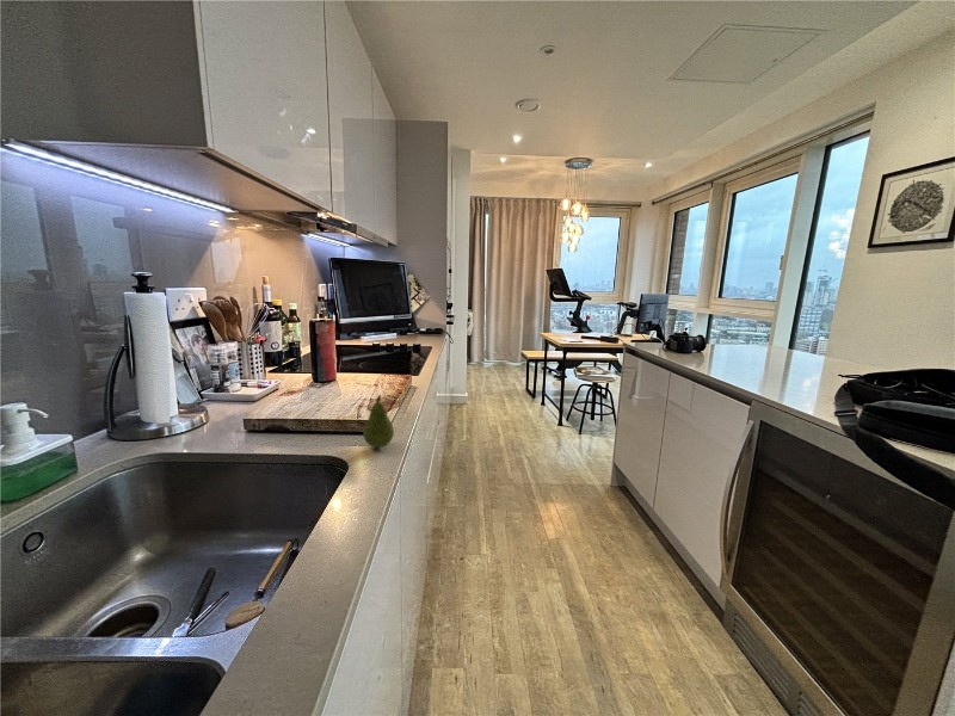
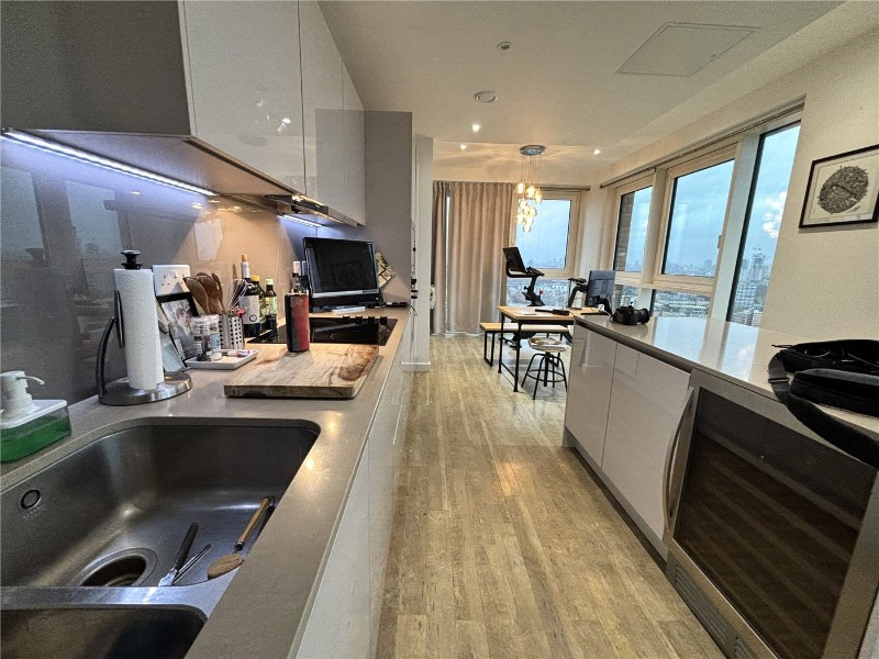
- fruit (378, 420)
